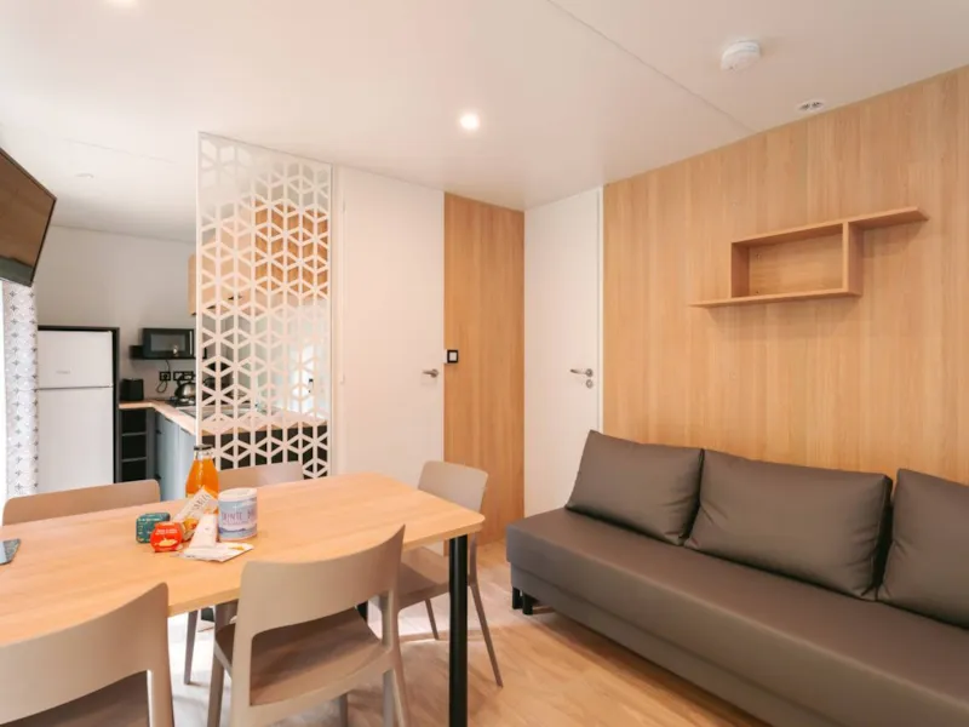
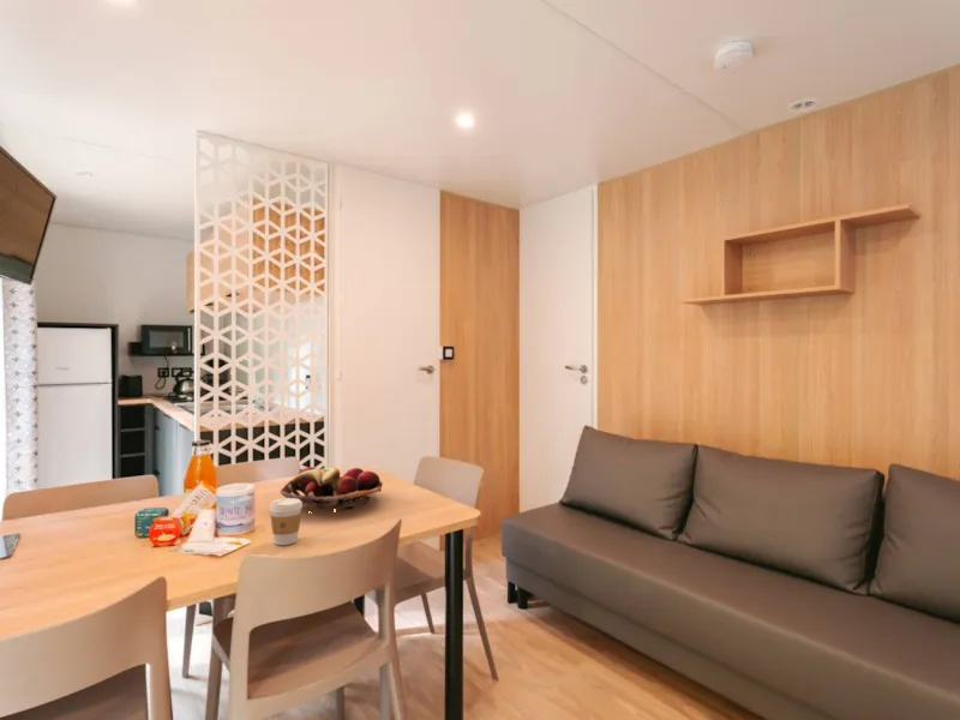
+ fruit basket (332, 485)
+ coffee cup (286, 520)
